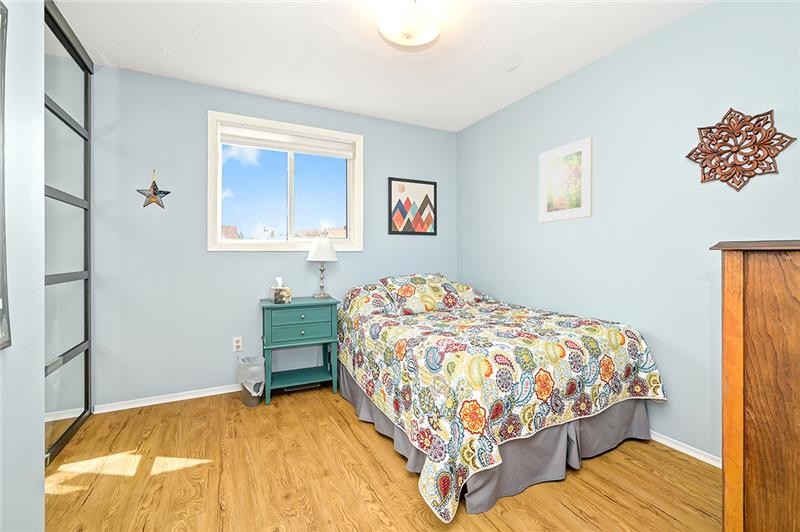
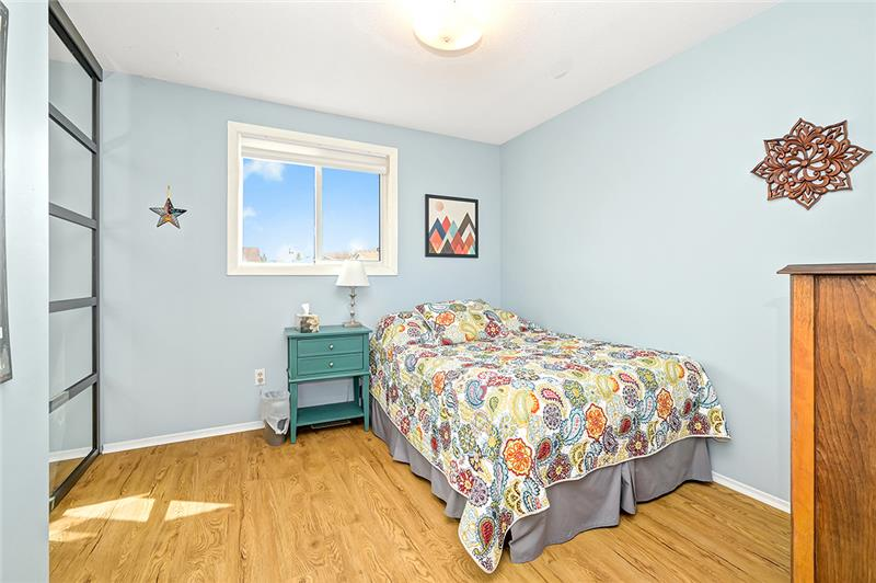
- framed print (563, 183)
